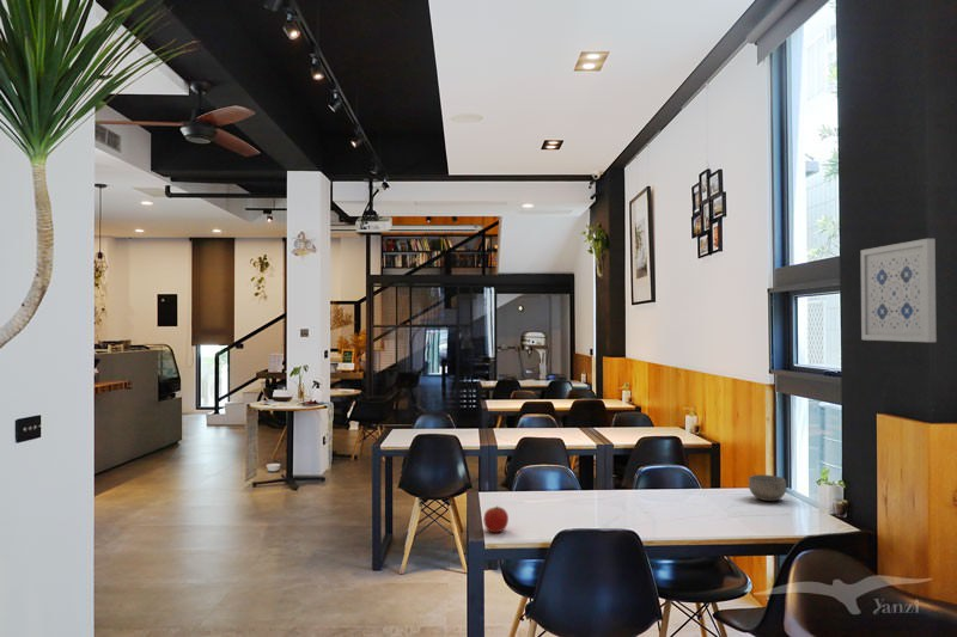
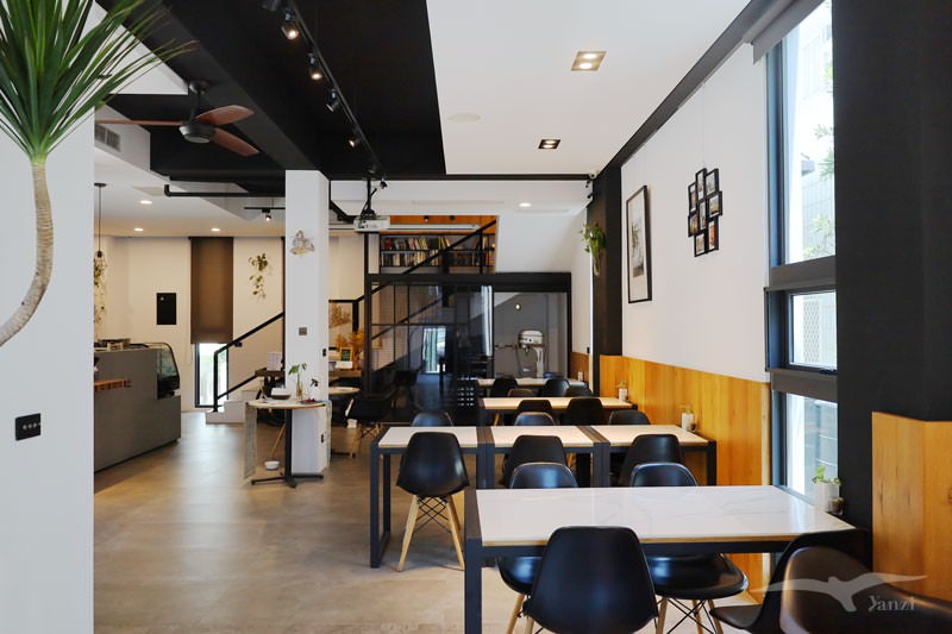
- apple (495, 517)
- bowl (767, 488)
- wall art (895, 293)
